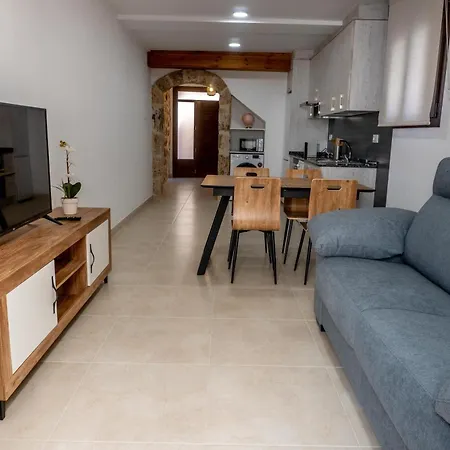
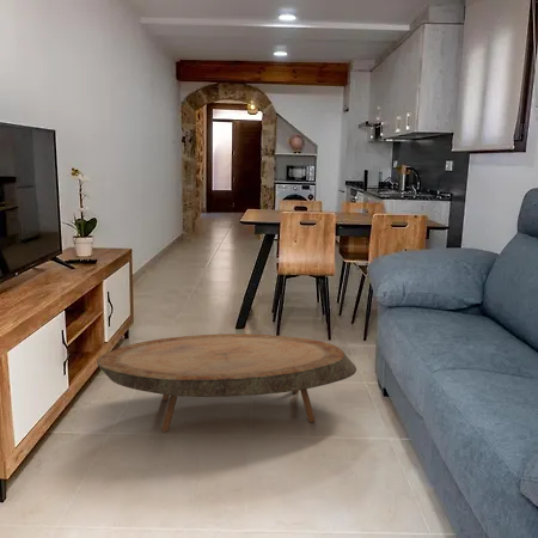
+ coffee table (230, 381)
